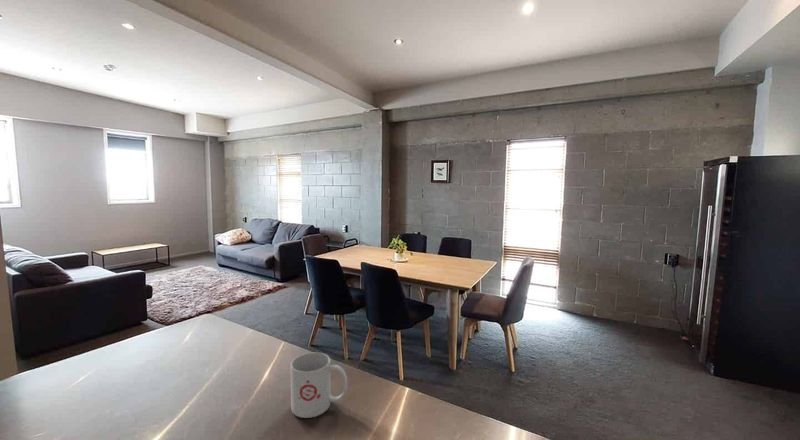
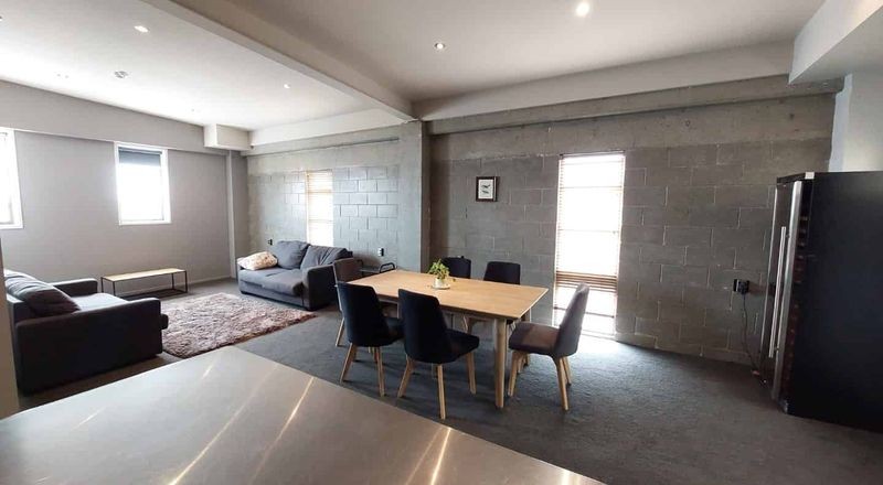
- mug (319, 383)
